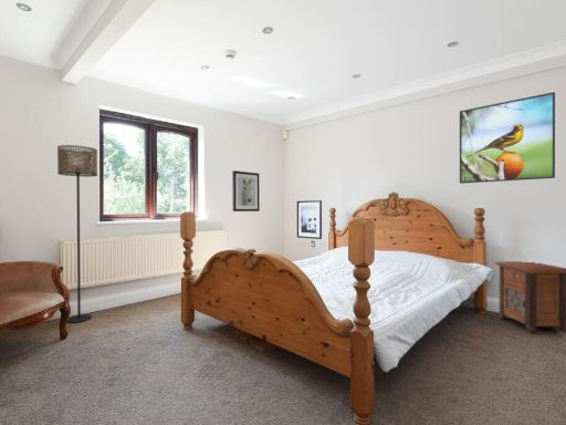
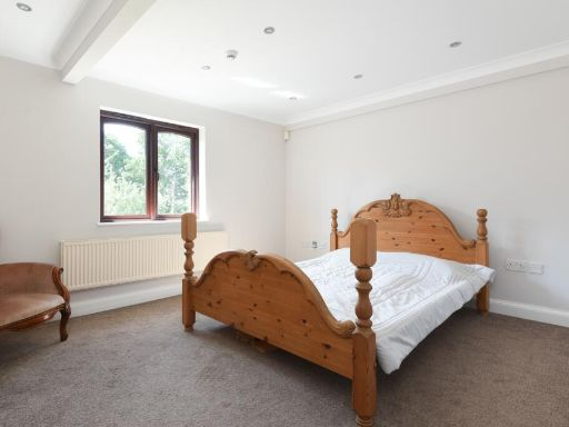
- wall art (245, 191)
- nightstand (531, 294)
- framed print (503, 142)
- floor lamp (78, 234)
- wall art (308, 219)
